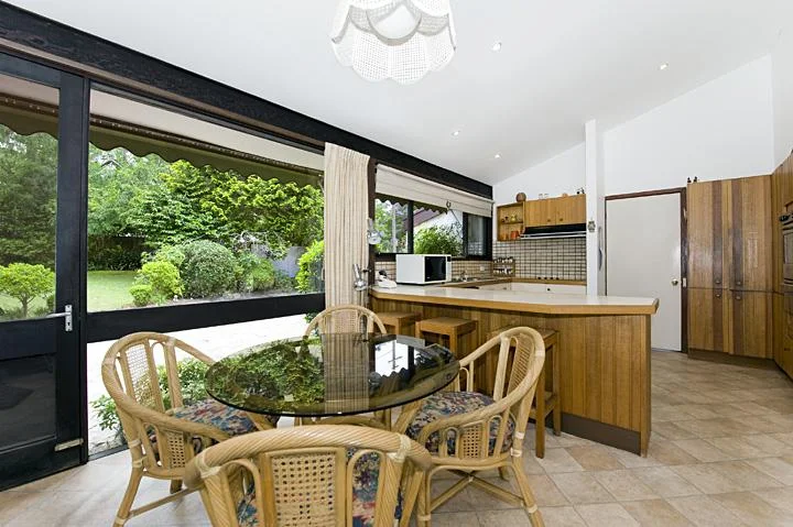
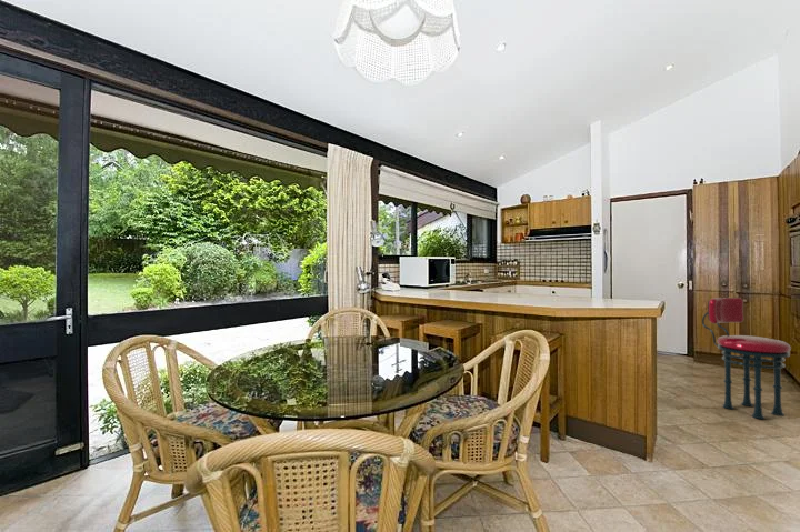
+ stool (744, 353)
